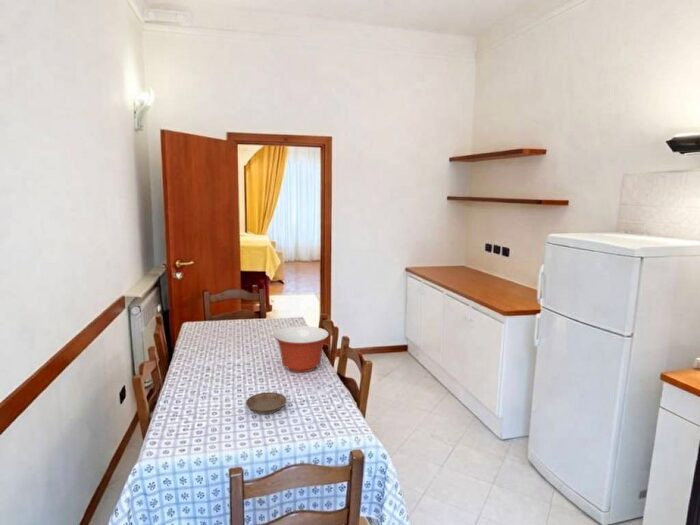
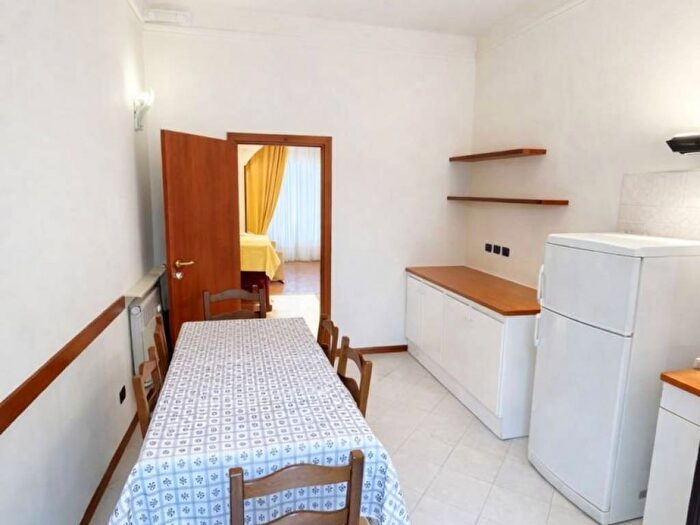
- mixing bowl (301, 350)
- saucer (266, 403)
